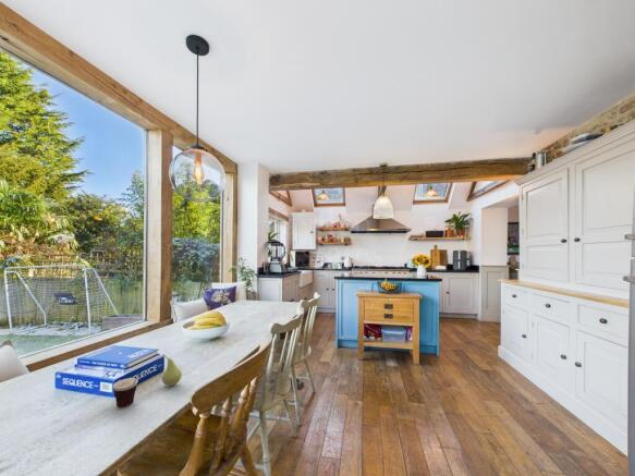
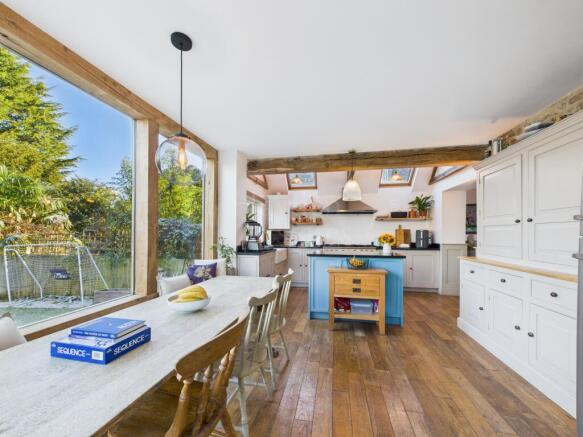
- cup (132, 387)
- fruit (170, 369)
